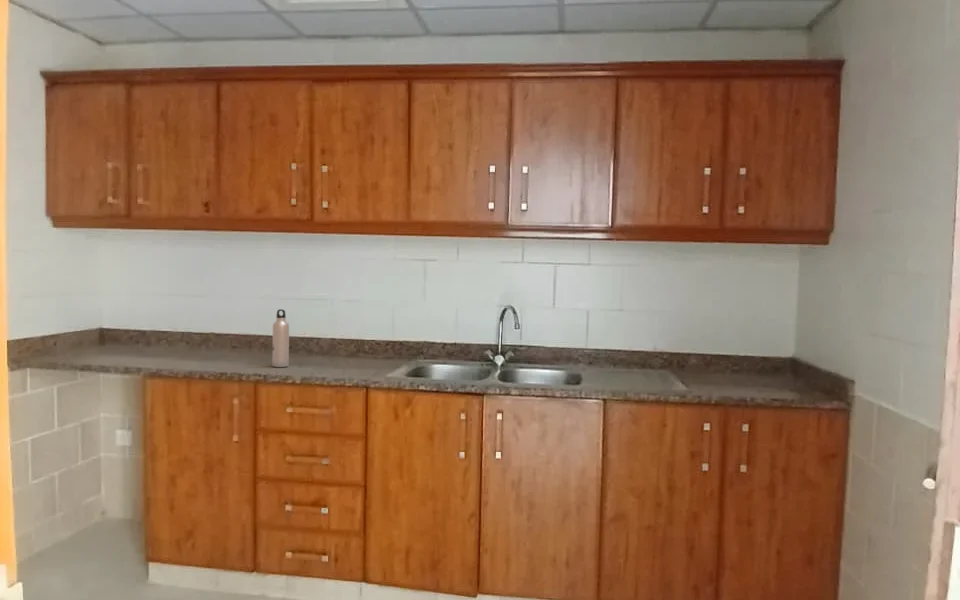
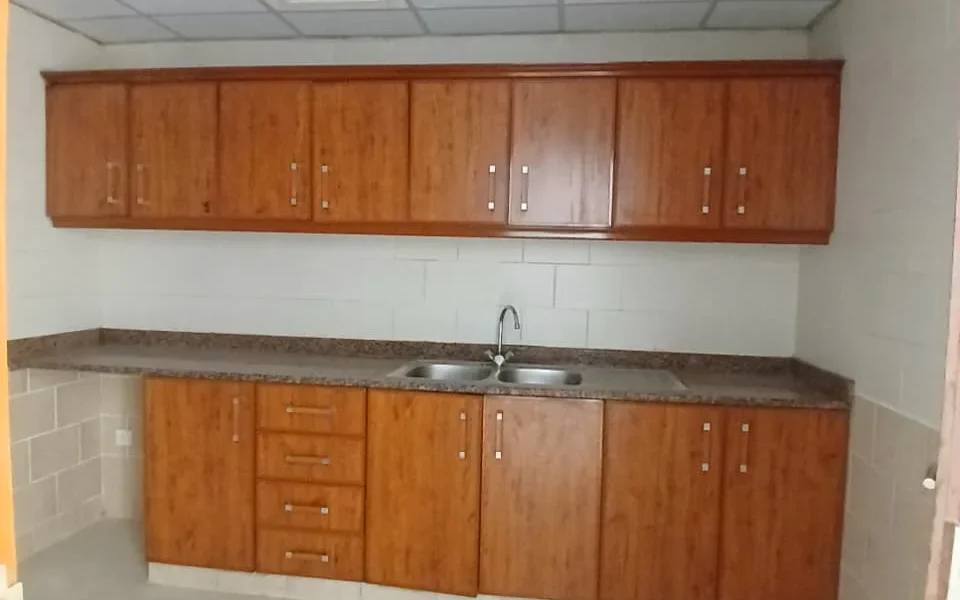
- water bottle (280, 337)
